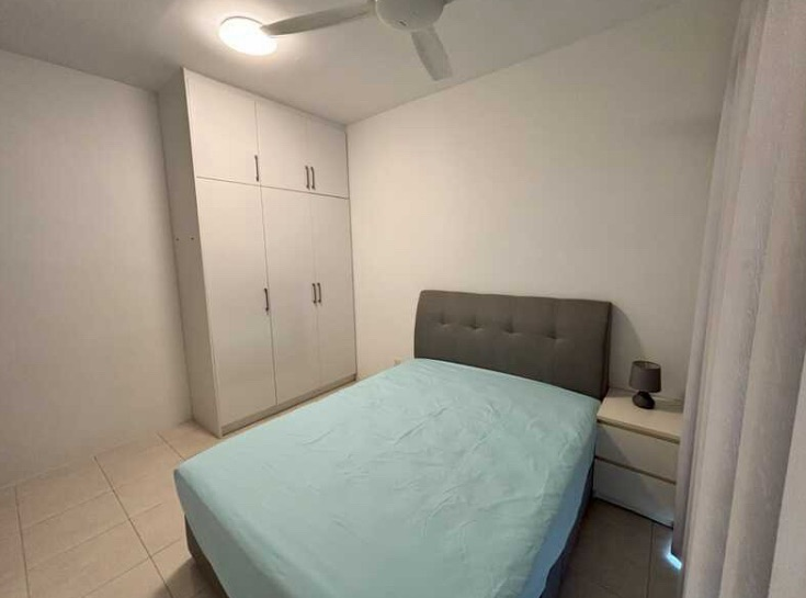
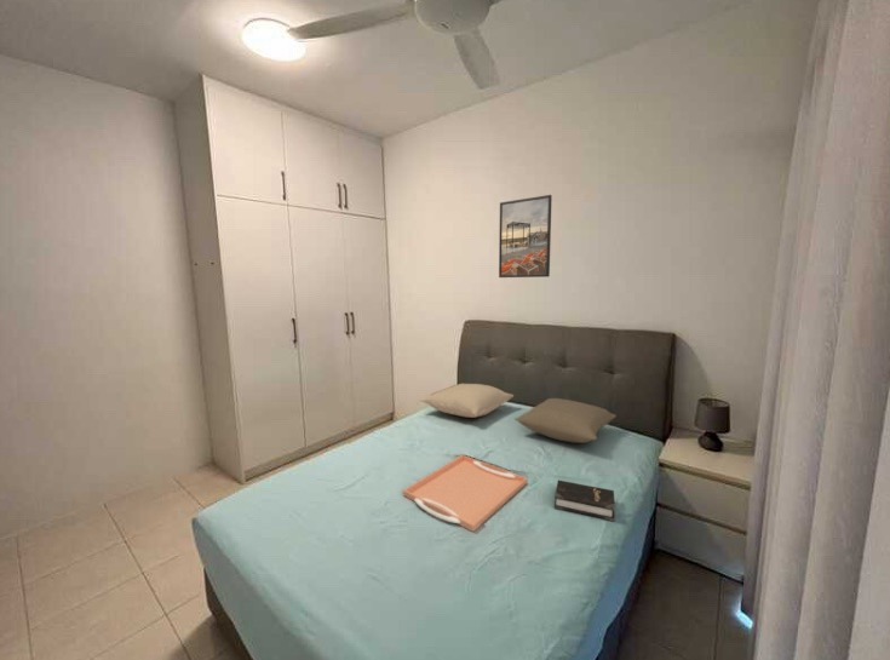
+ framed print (523, 239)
+ serving tray (466, 486)
+ hardback book (584, 498)
+ pillow (466, 398)
+ pillow (565, 418)
